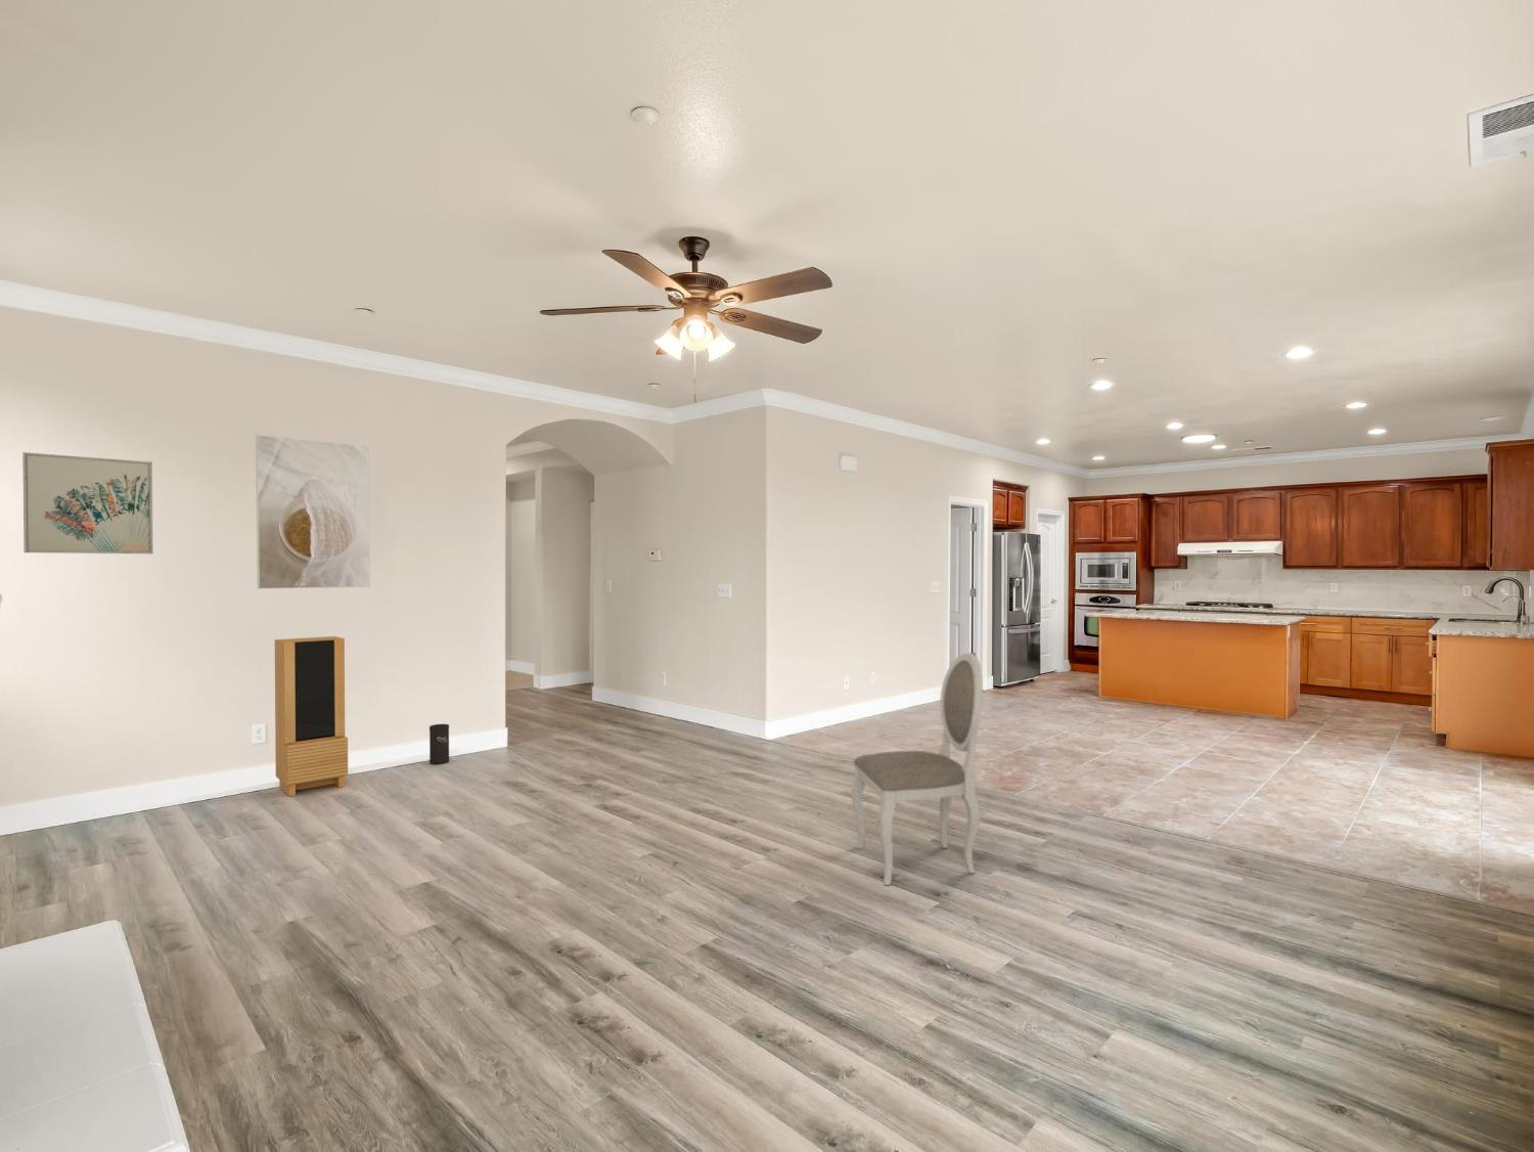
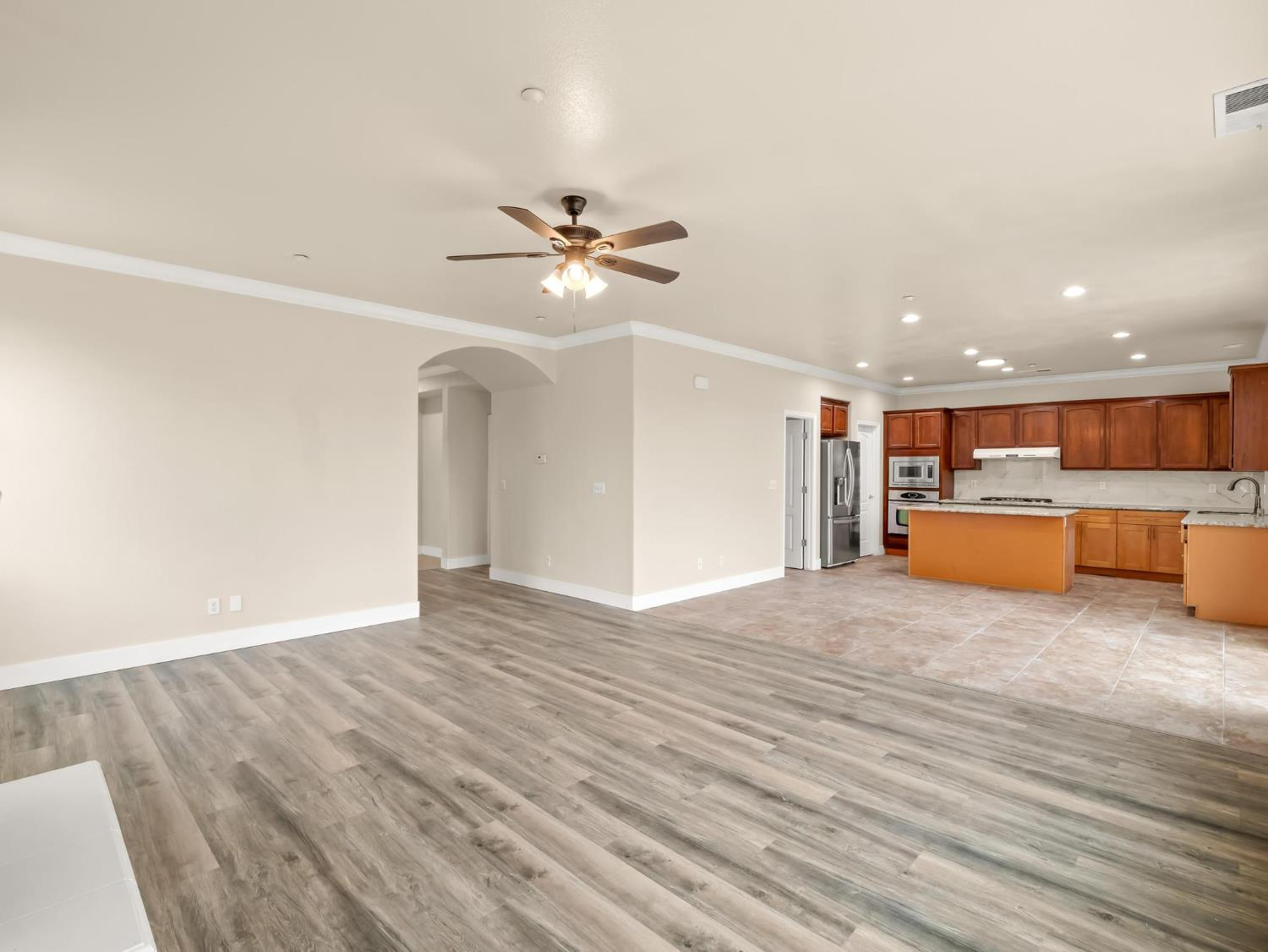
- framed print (315, 513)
- dining chair (919, 758)
- speaker (439, 744)
- wall art (90, 506)
- storage cabinet (311, 713)
